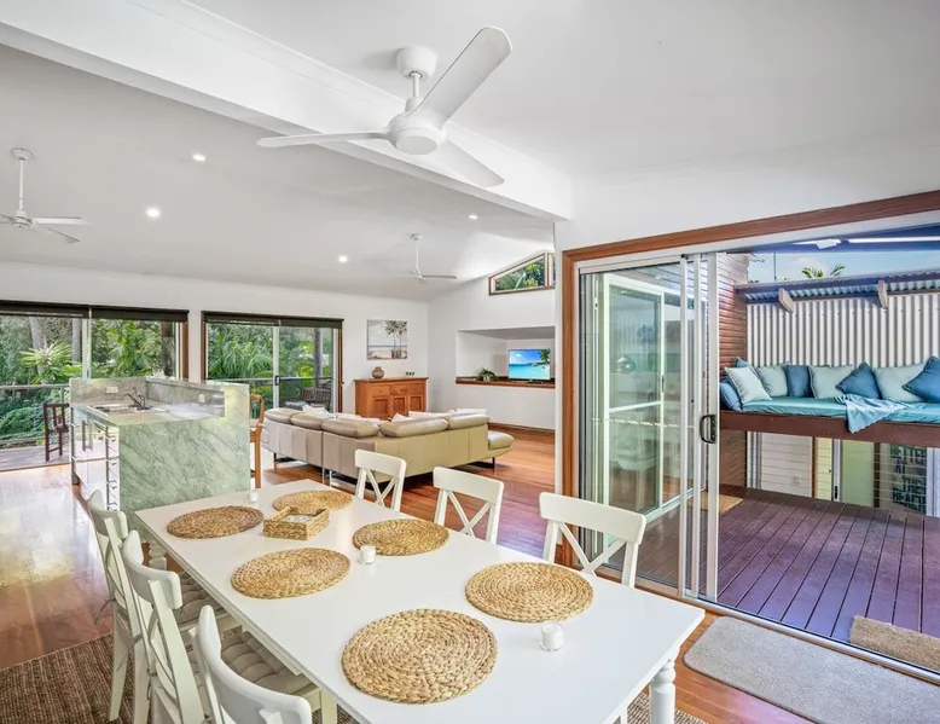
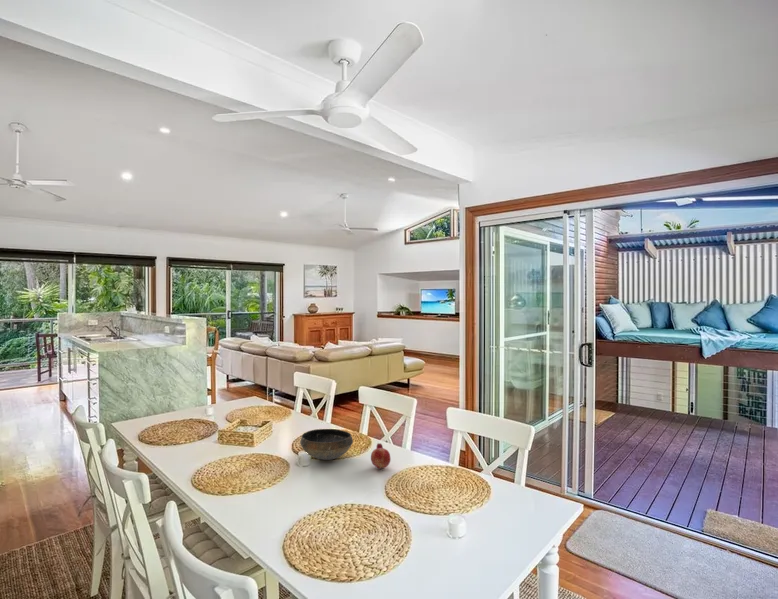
+ bowl (326, 445)
+ fruit (380, 456)
